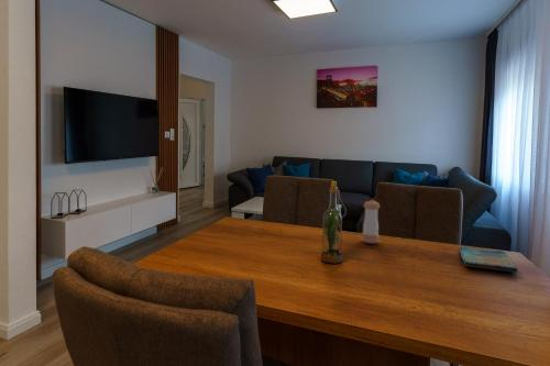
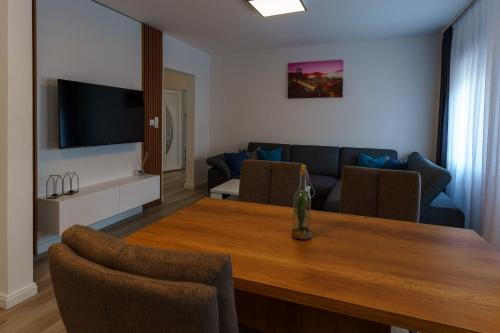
- dish towel (485, 257)
- pepper shaker (371, 220)
